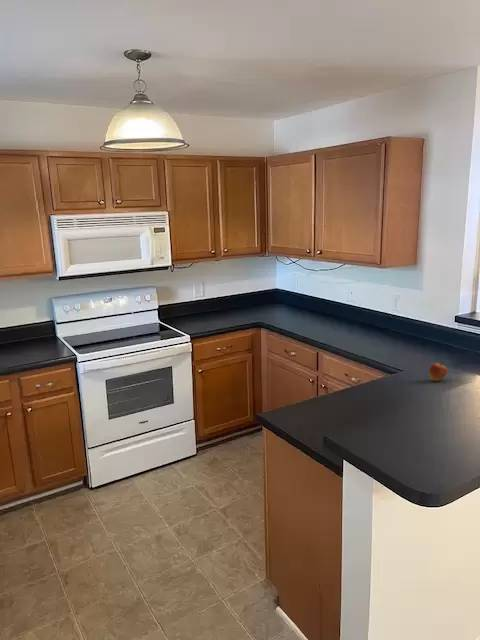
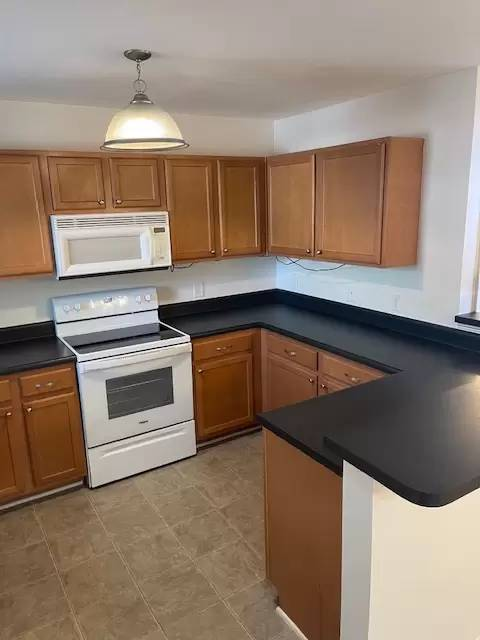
- fruit (438, 370)
